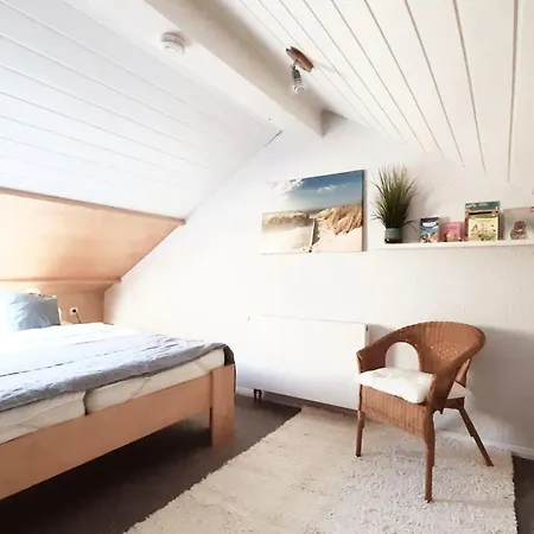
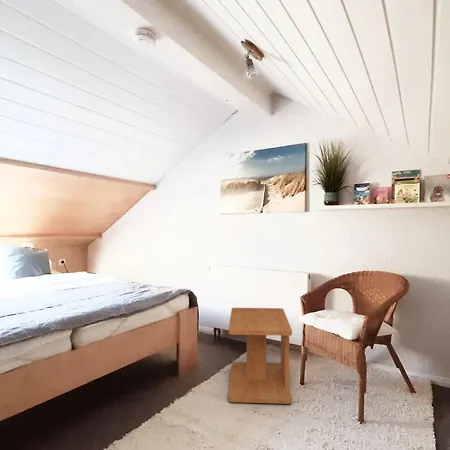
+ side table (258, 351)
